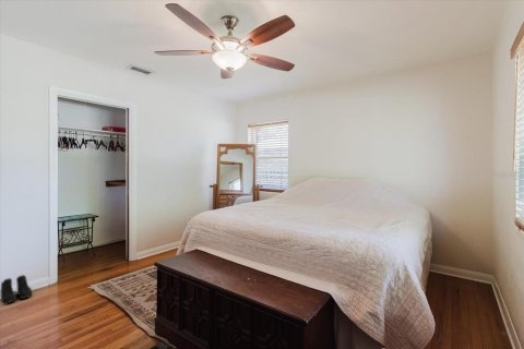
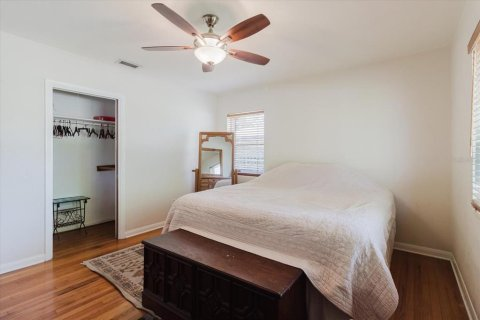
- boots (17, 287)
